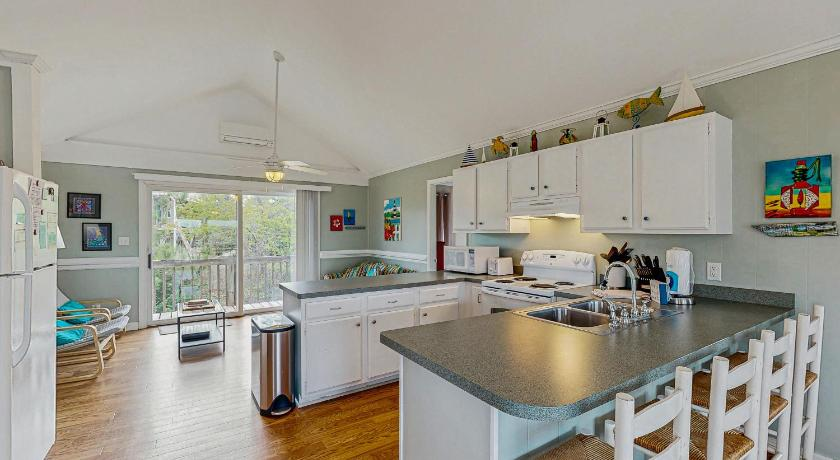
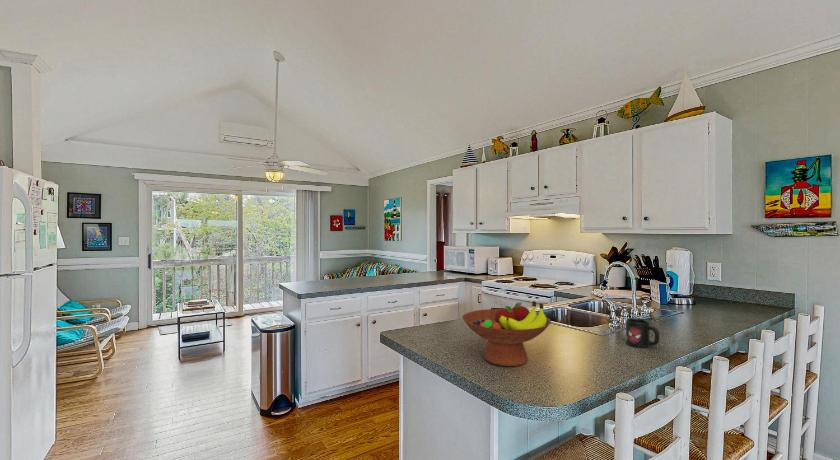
+ mug (642, 333)
+ fruit bowl (505, 330)
